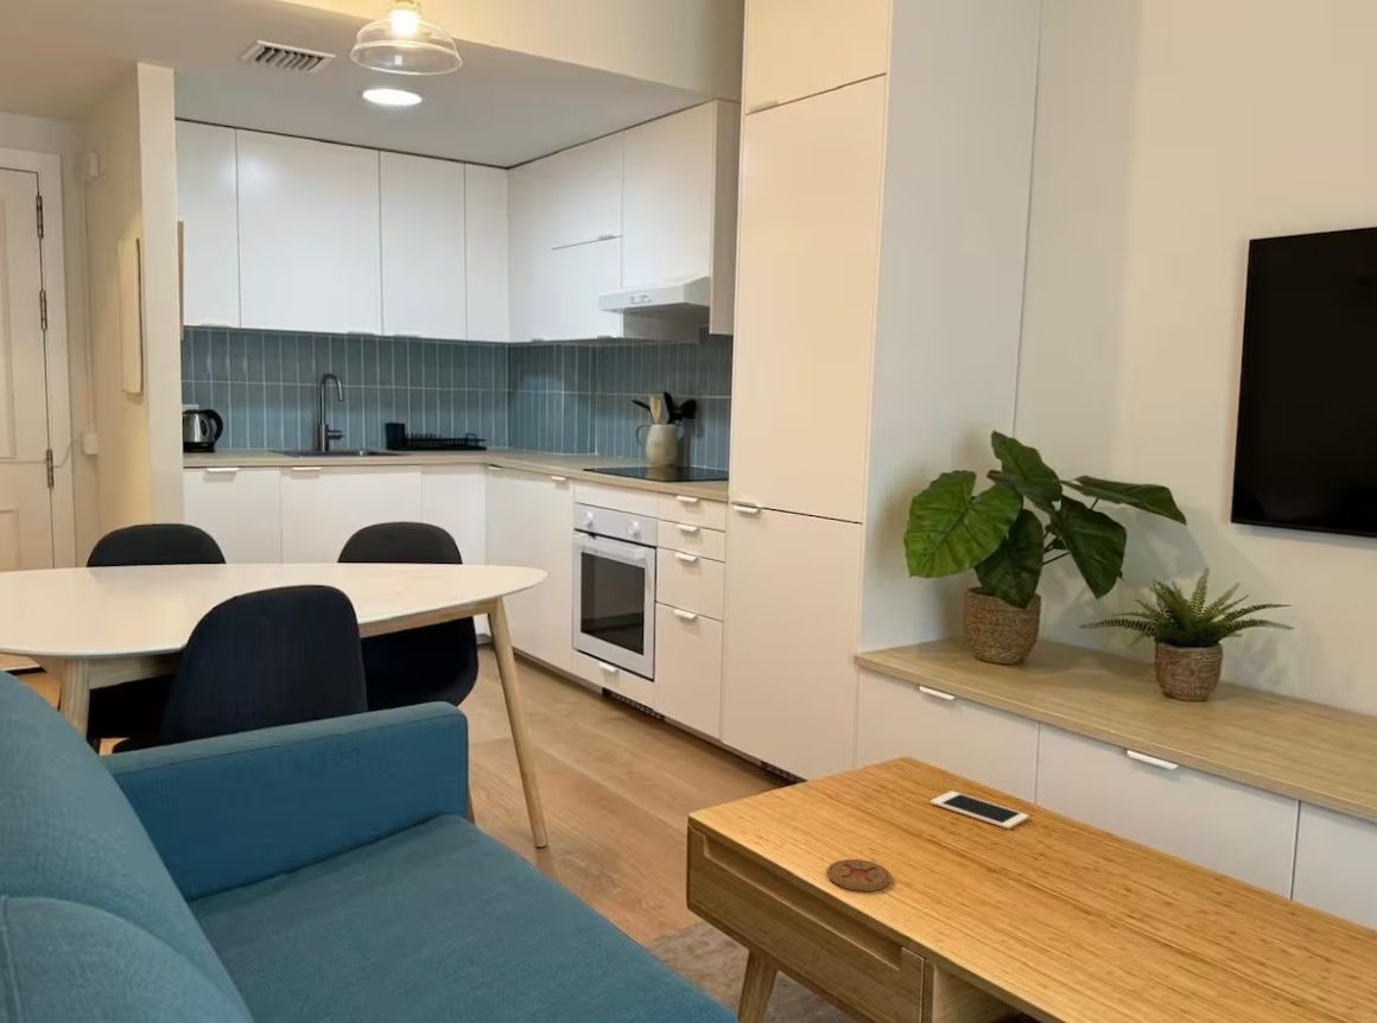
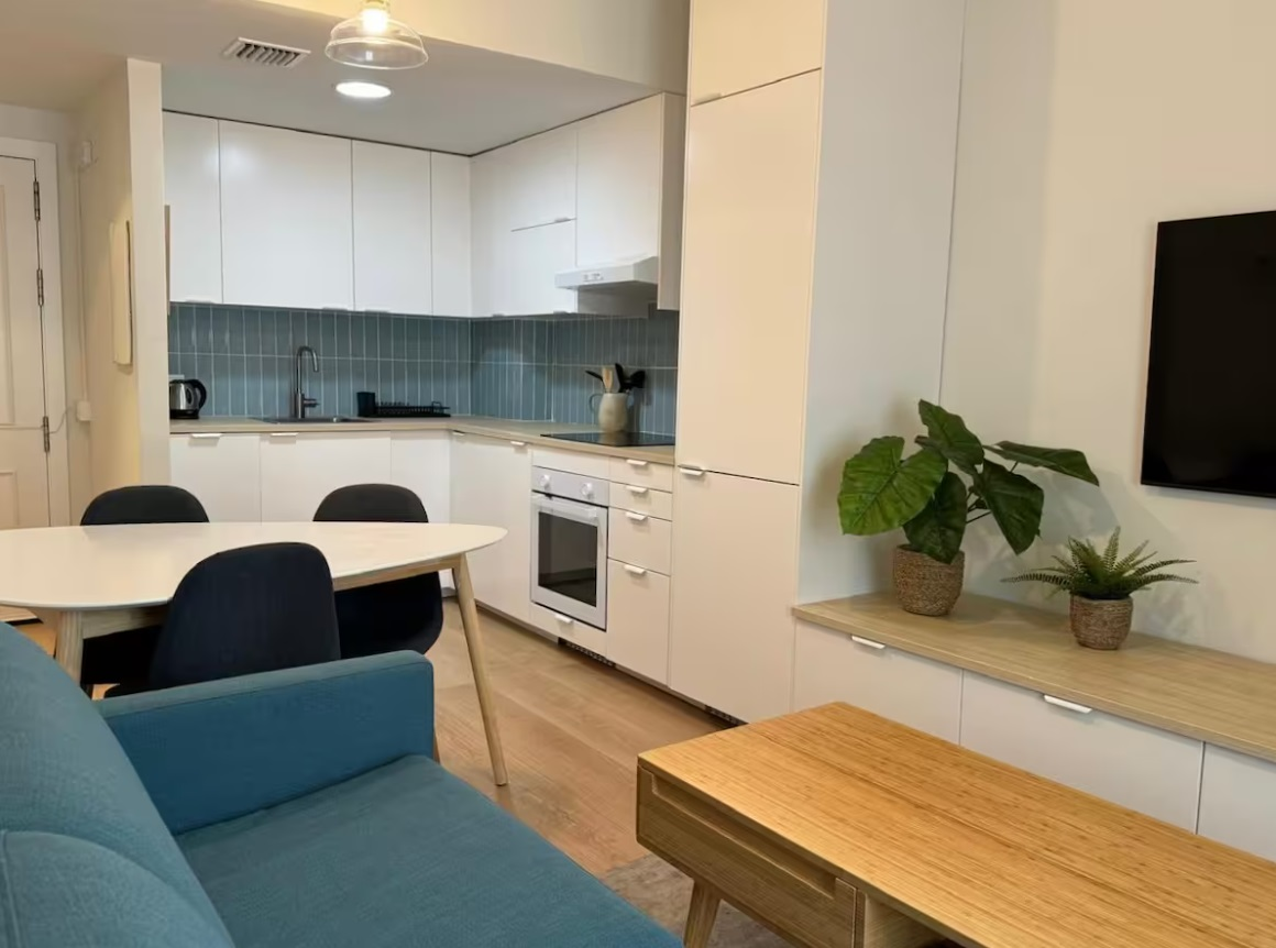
- cell phone (978, 808)
- coaster (858, 875)
